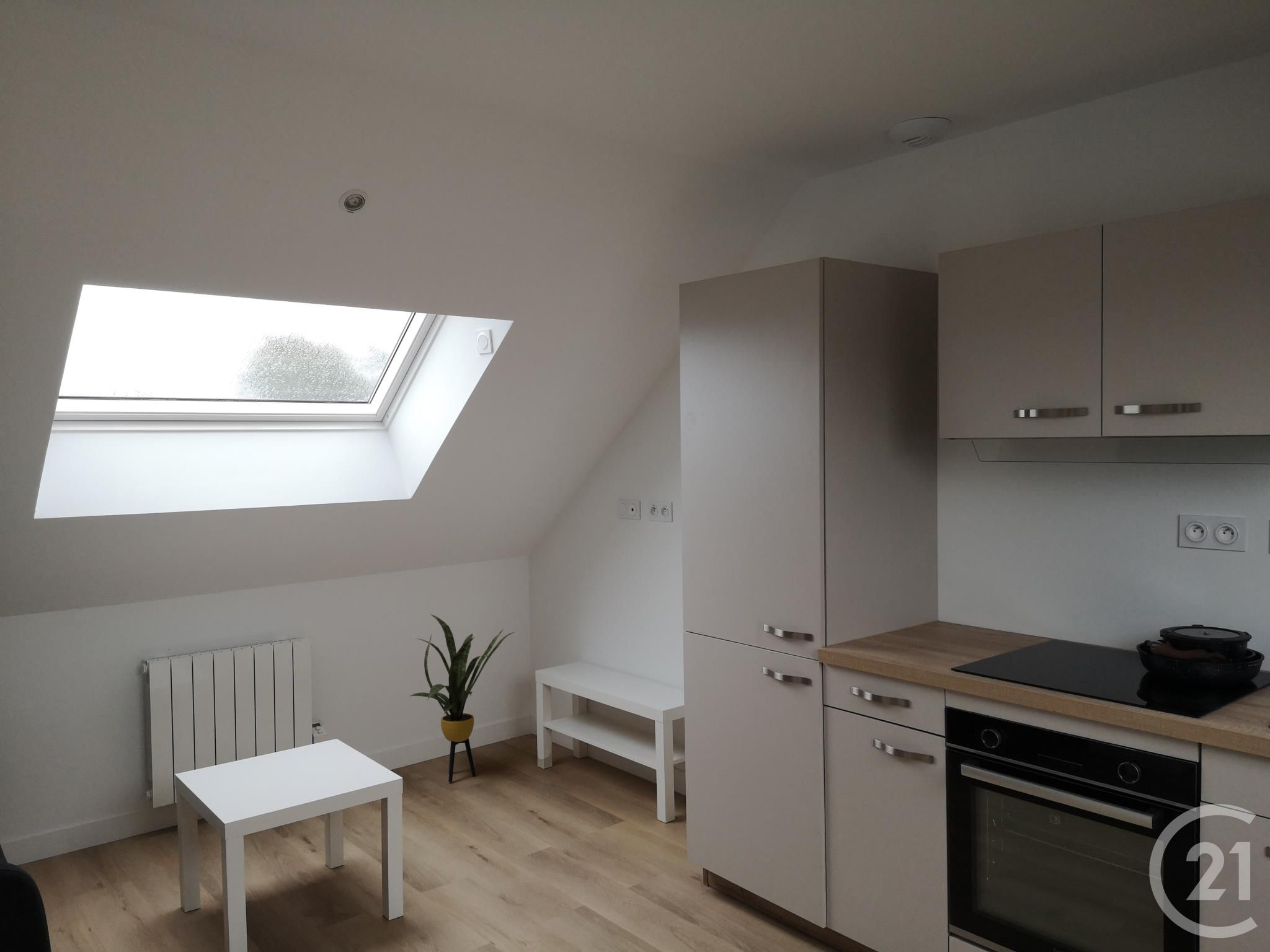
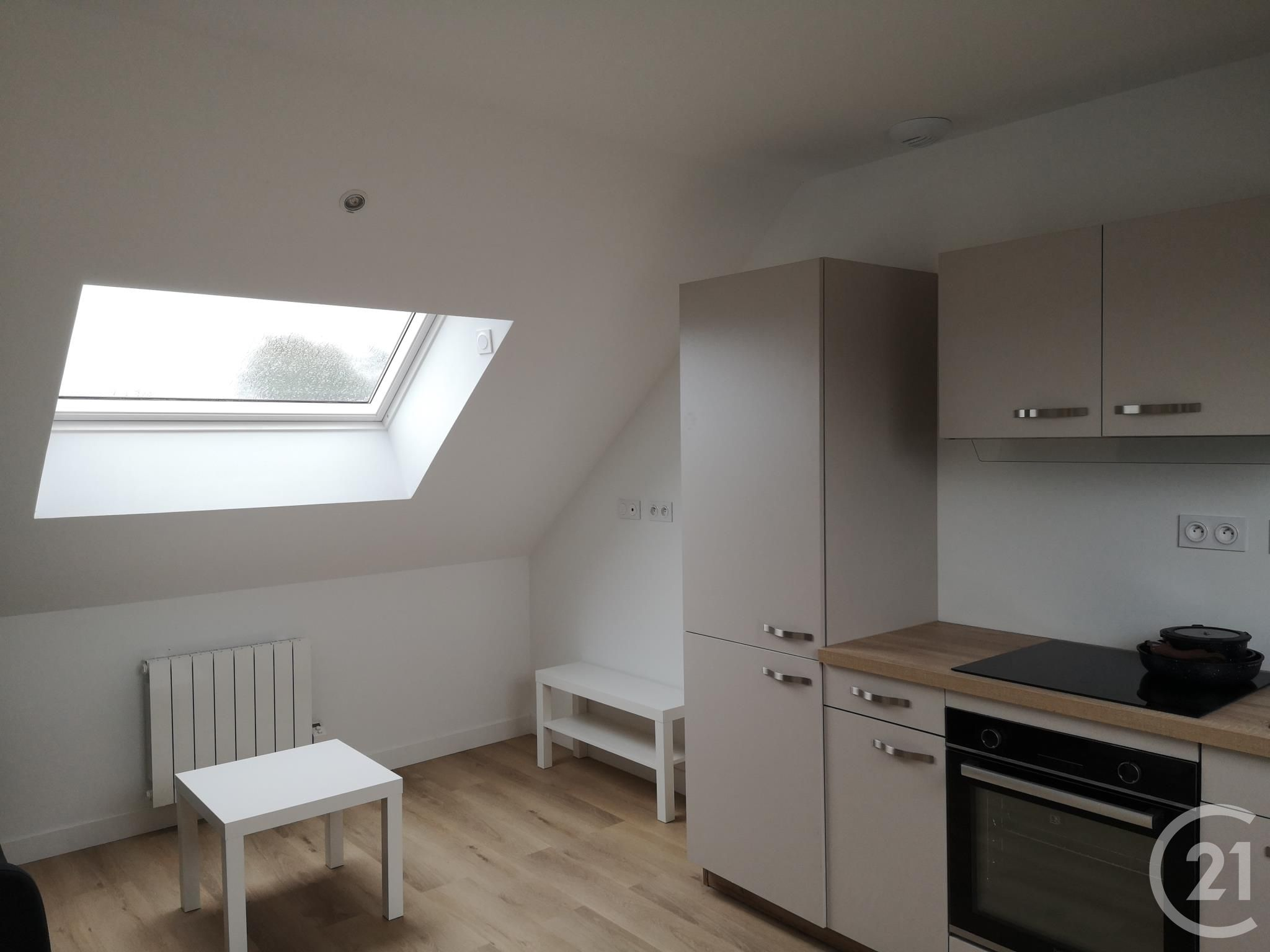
- house plant (460, 697)
